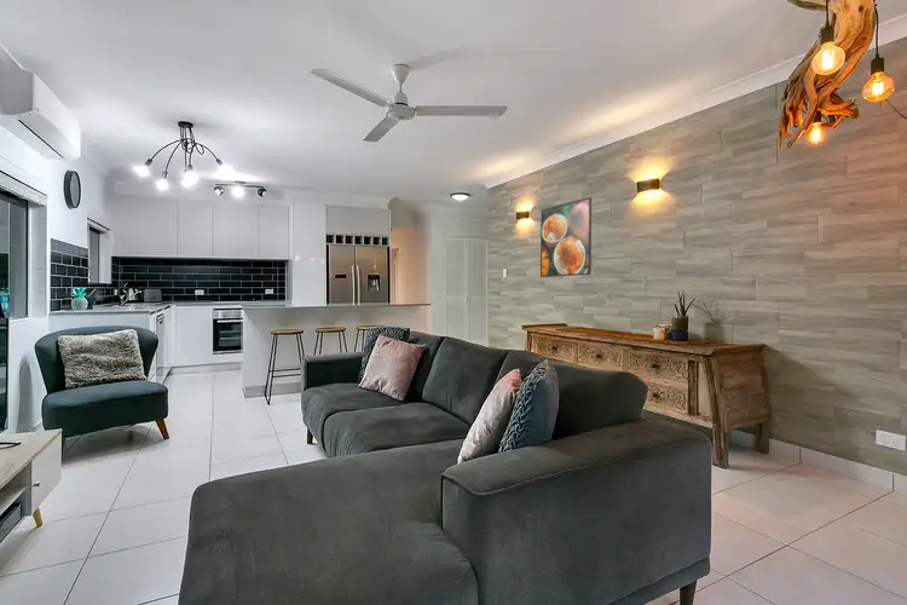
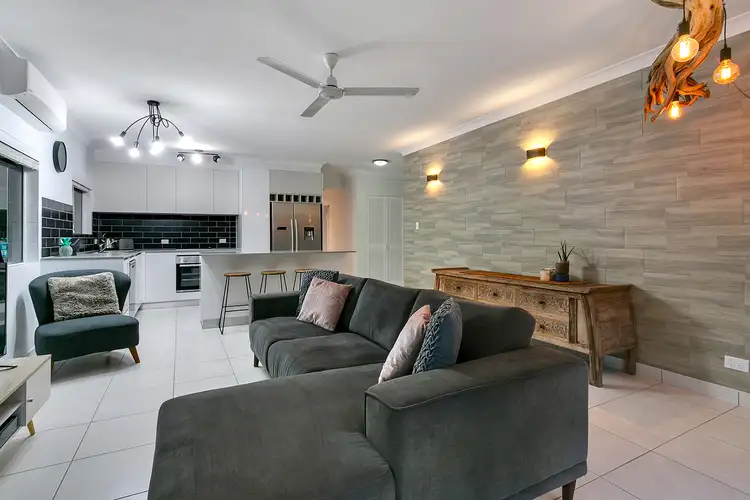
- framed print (564, 240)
